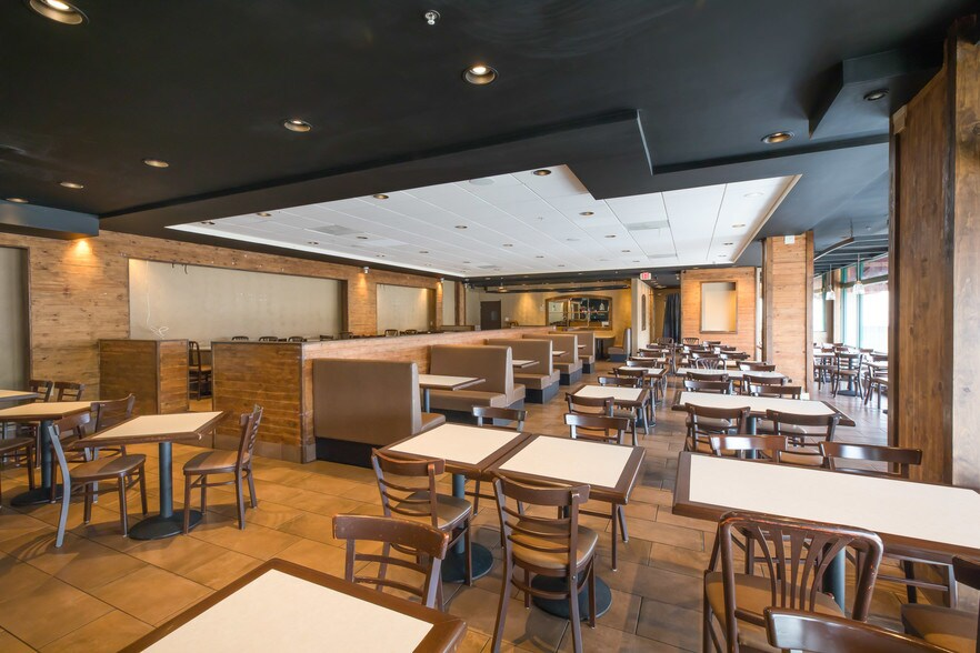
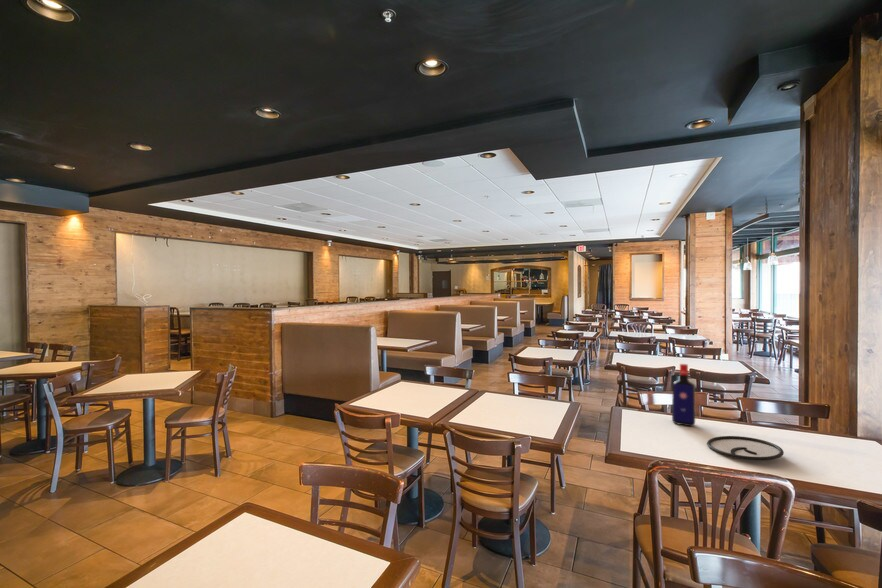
+ liquor bottle (683, 394)
+ plate (743, 447)
